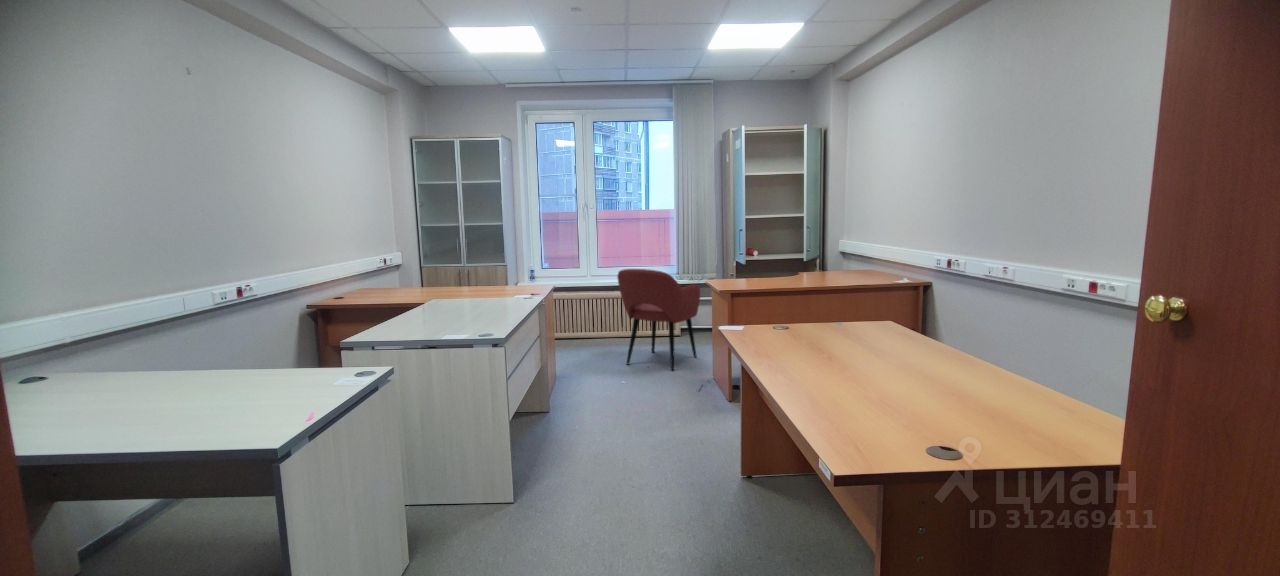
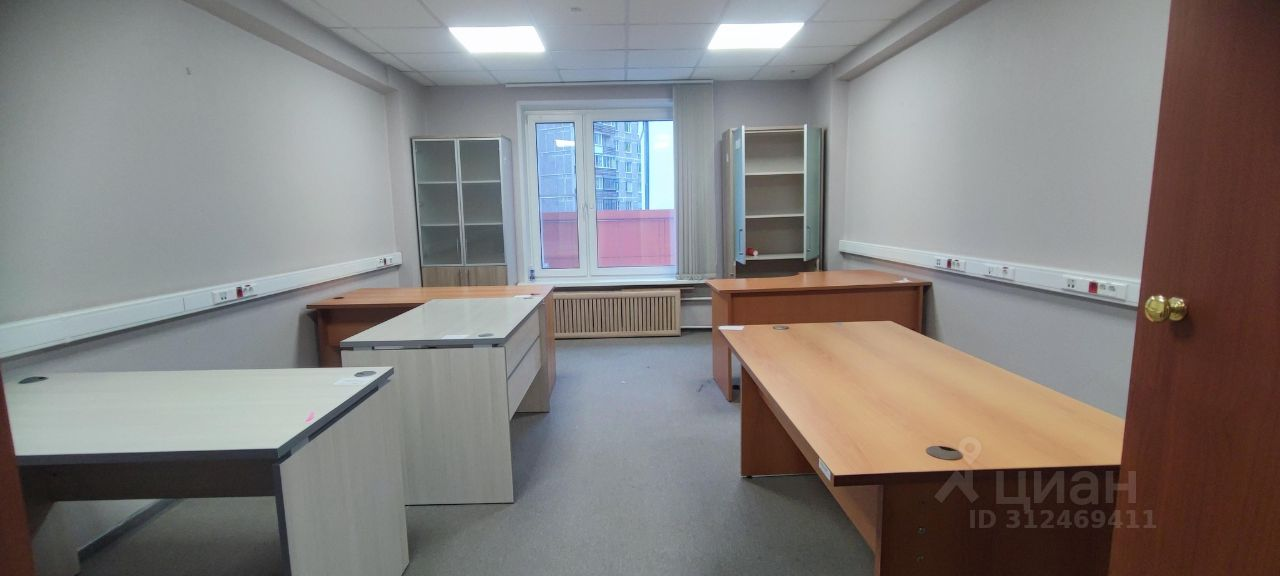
- chair (658, 314)
